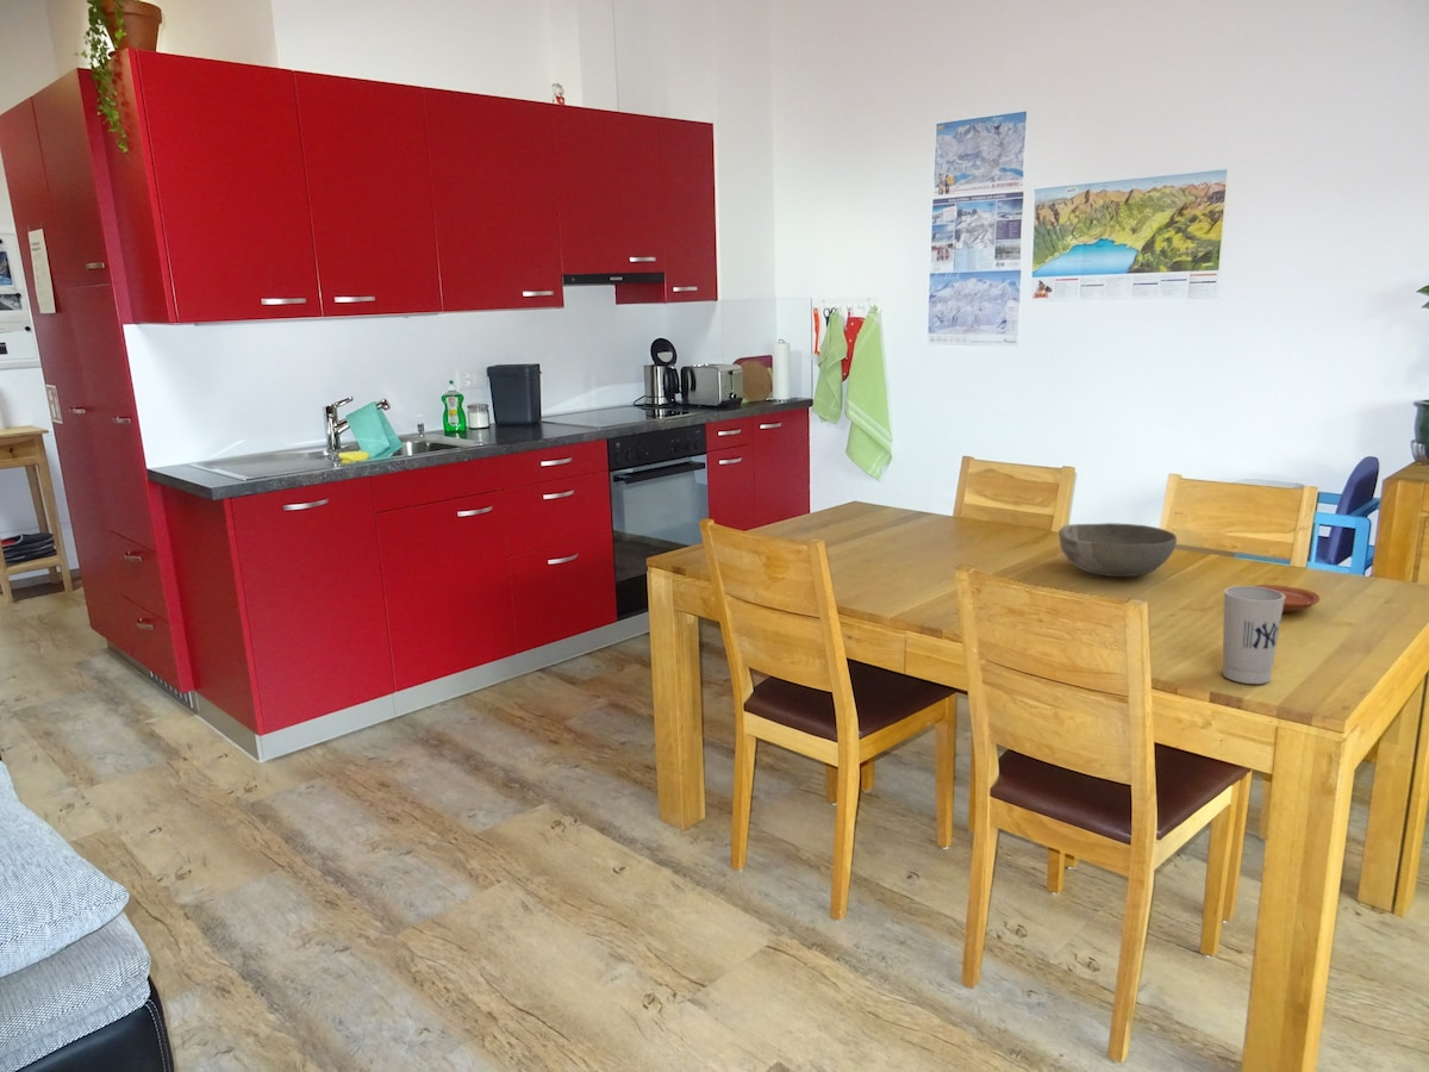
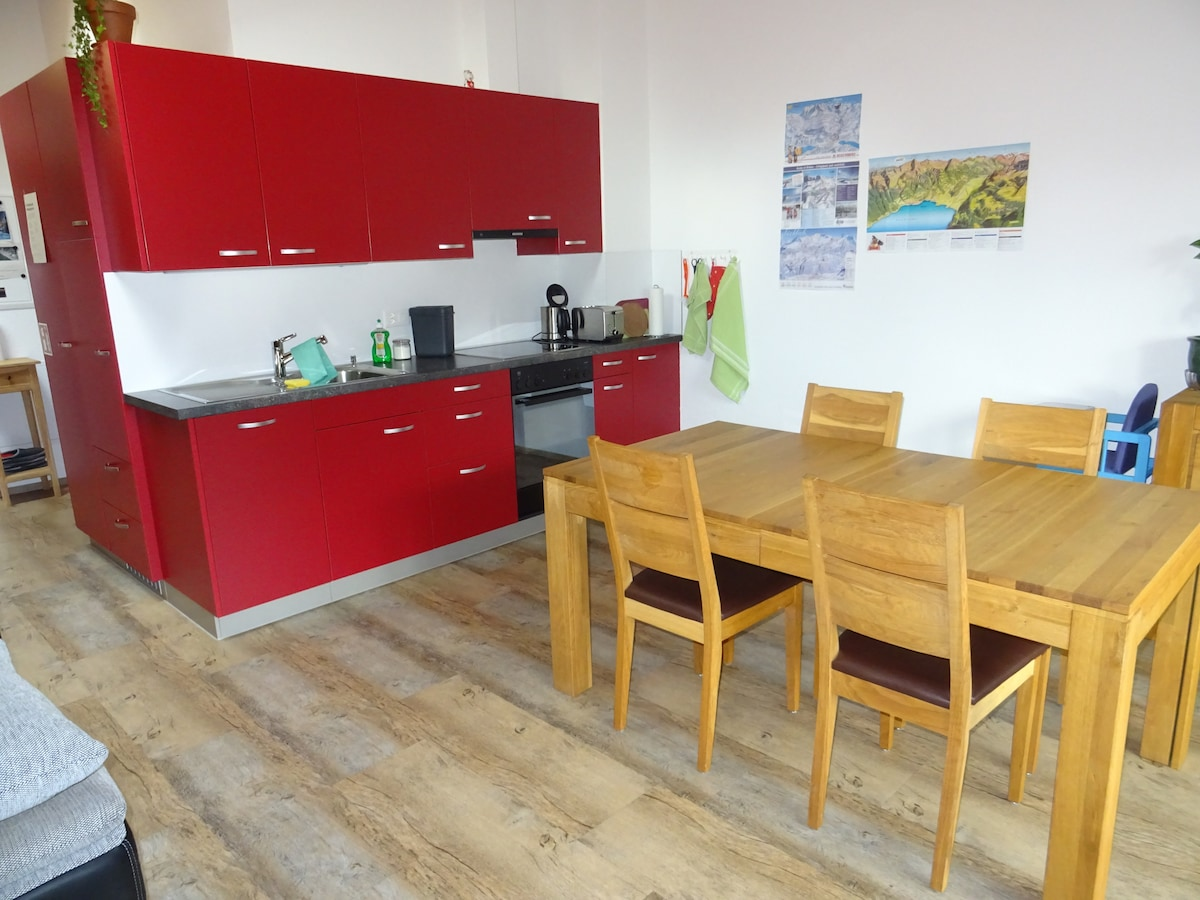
- bowl (1115, 553)
- cup (1249, 635)
- plate (1284, 600)
